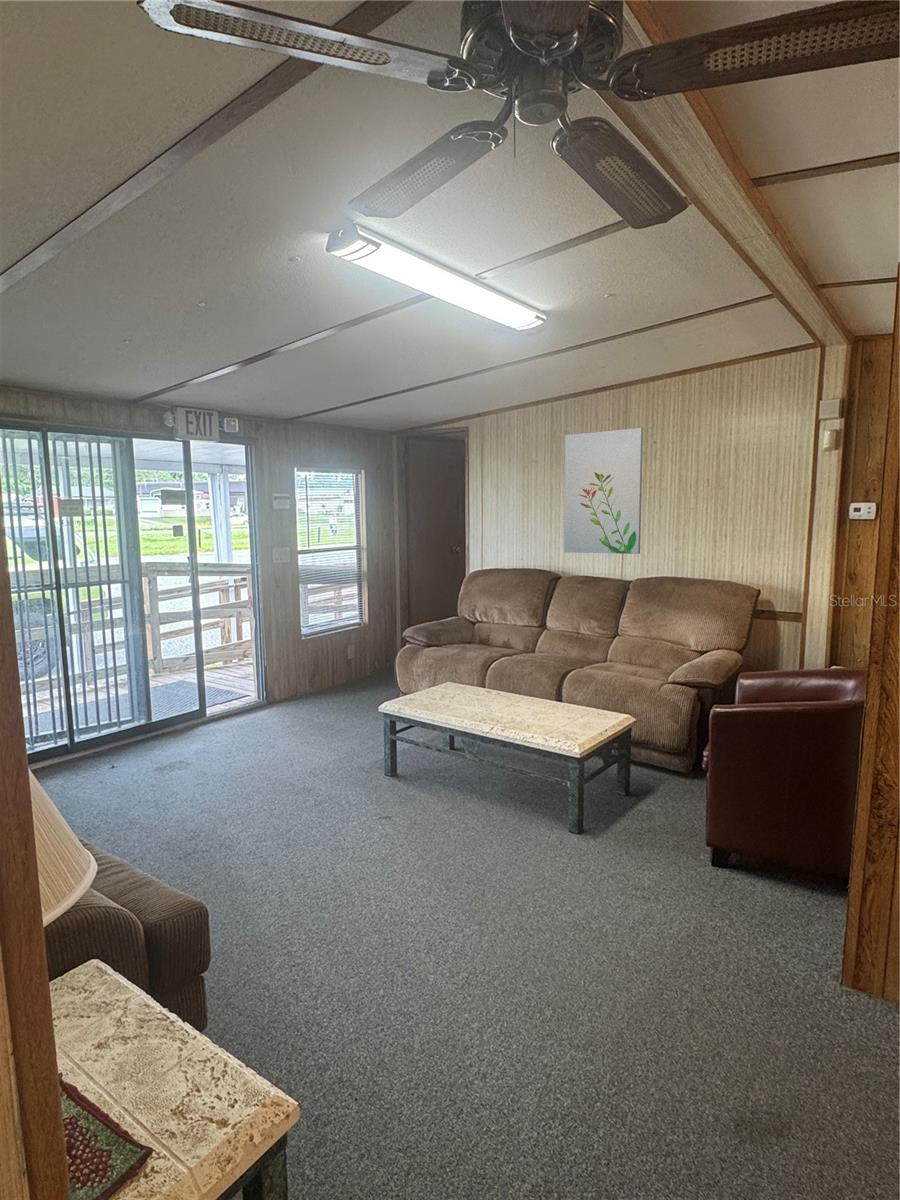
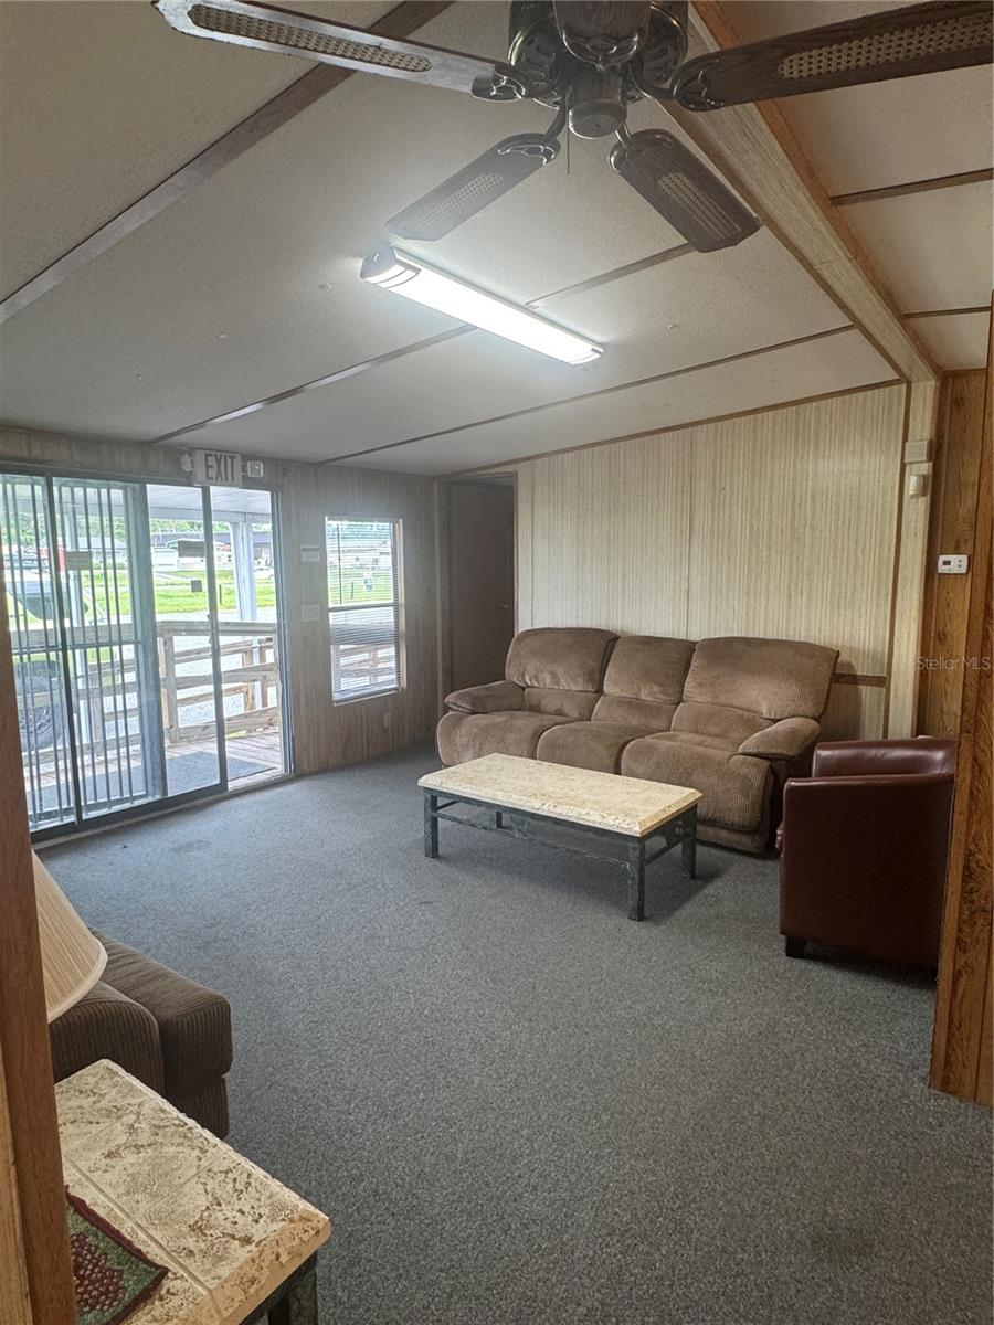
- wall art (601, 493)
